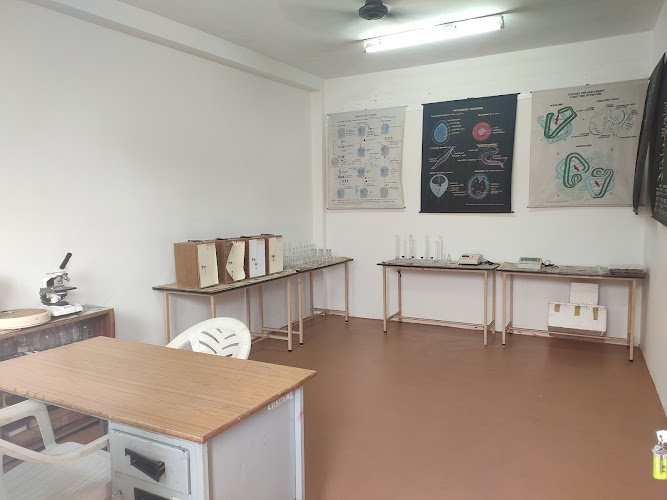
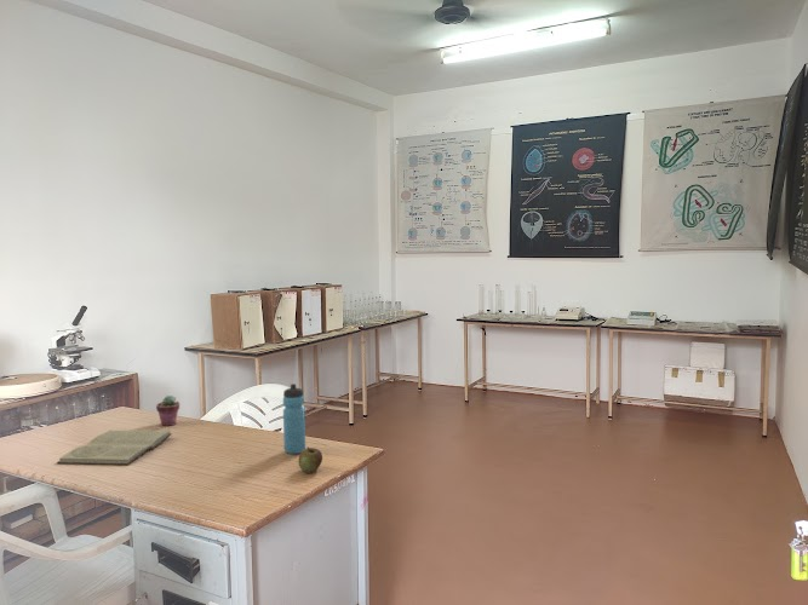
+ book (118, 445)
+ water bottle (293, 417)
+ apple (310, 457)
+ potted succulent (168, 409)
